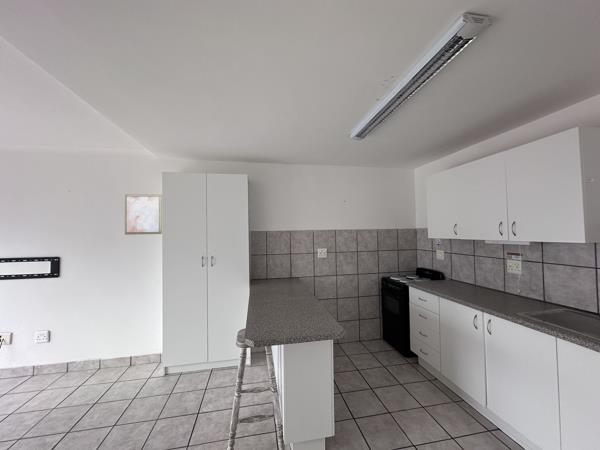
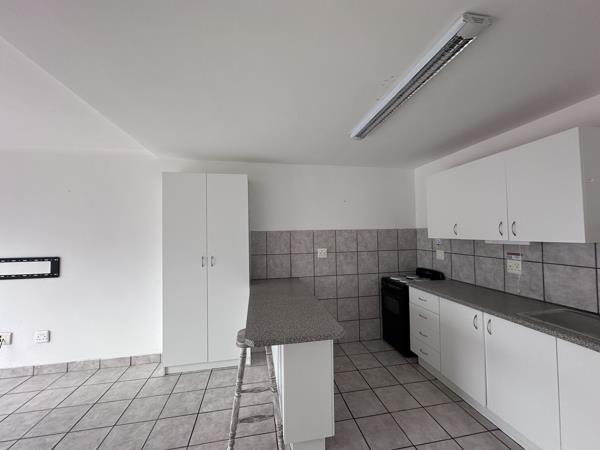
- wall art (143, 214)
